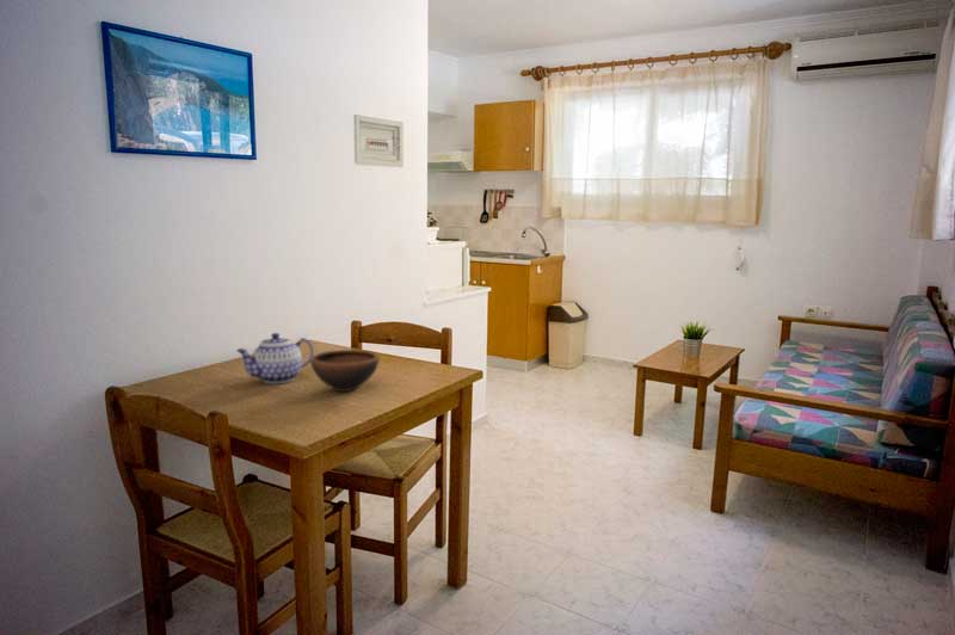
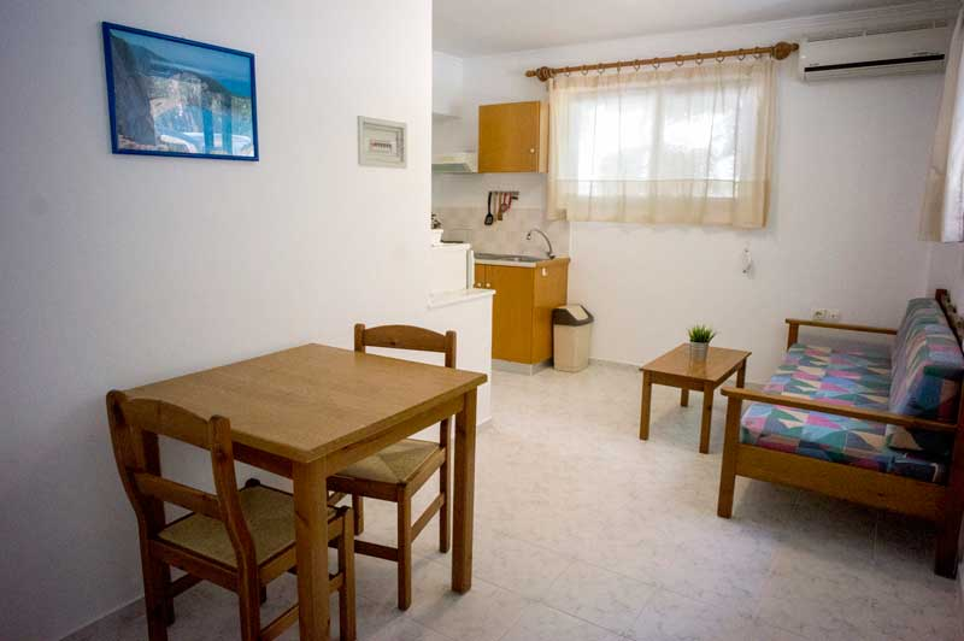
- bowl (345, 372)
- teapot (276, 356)
